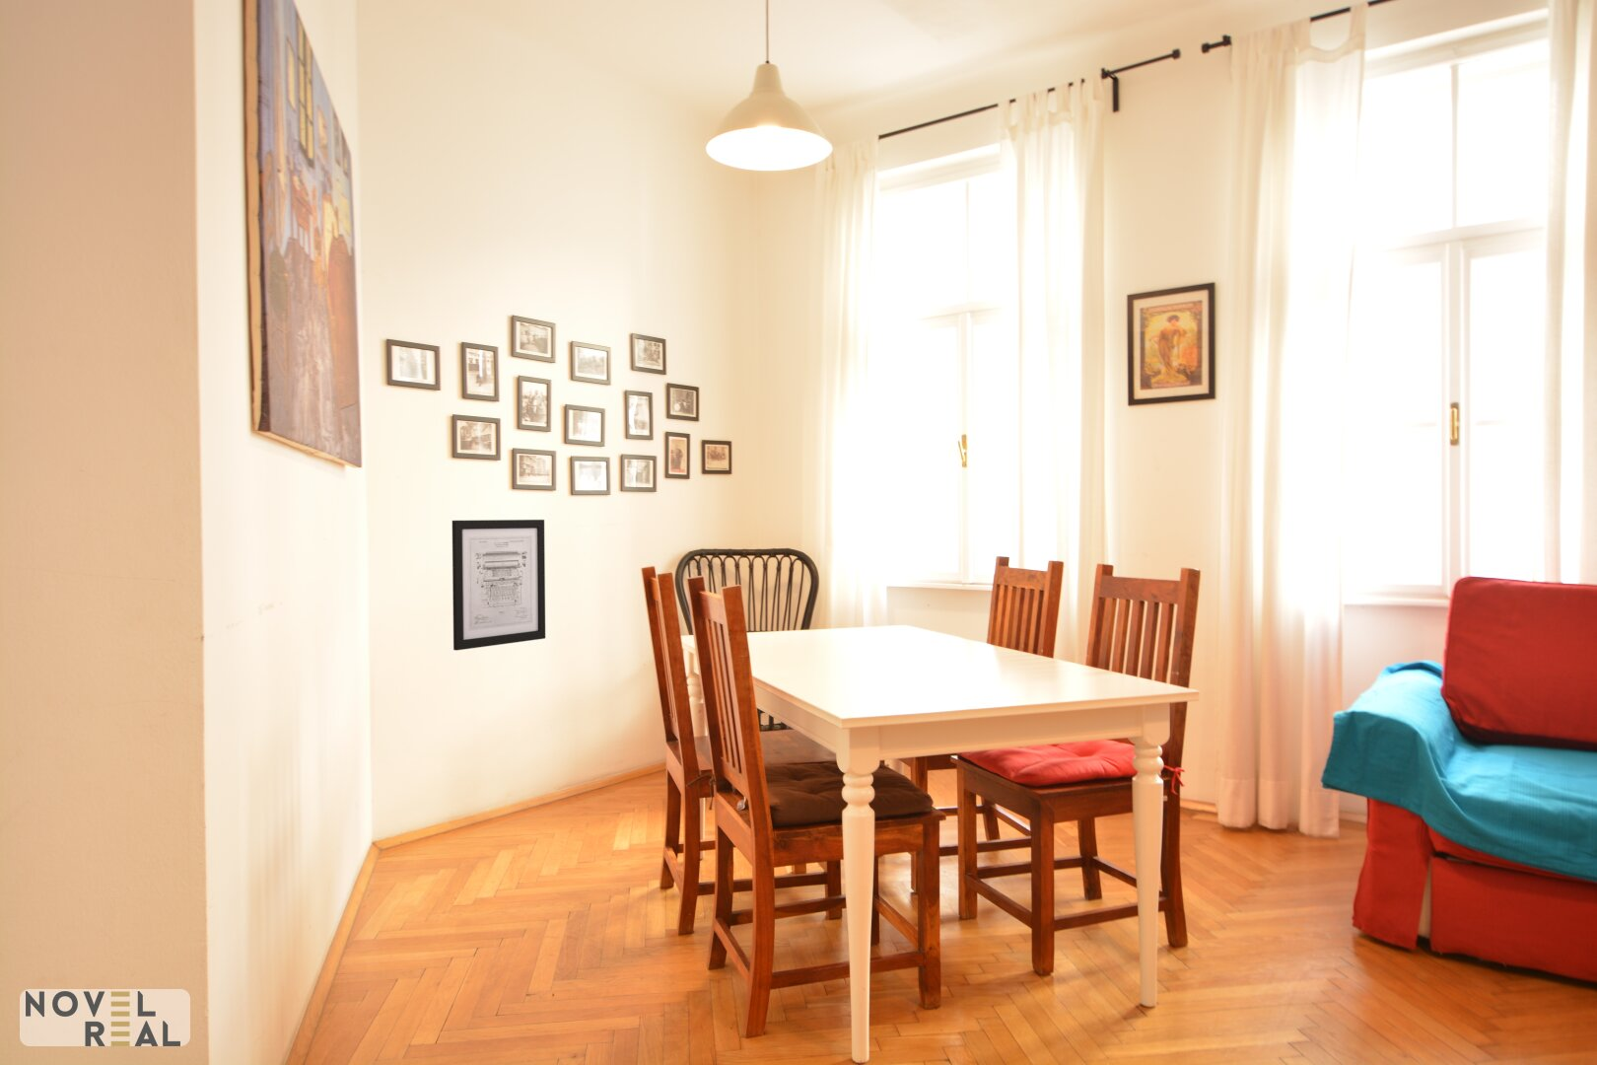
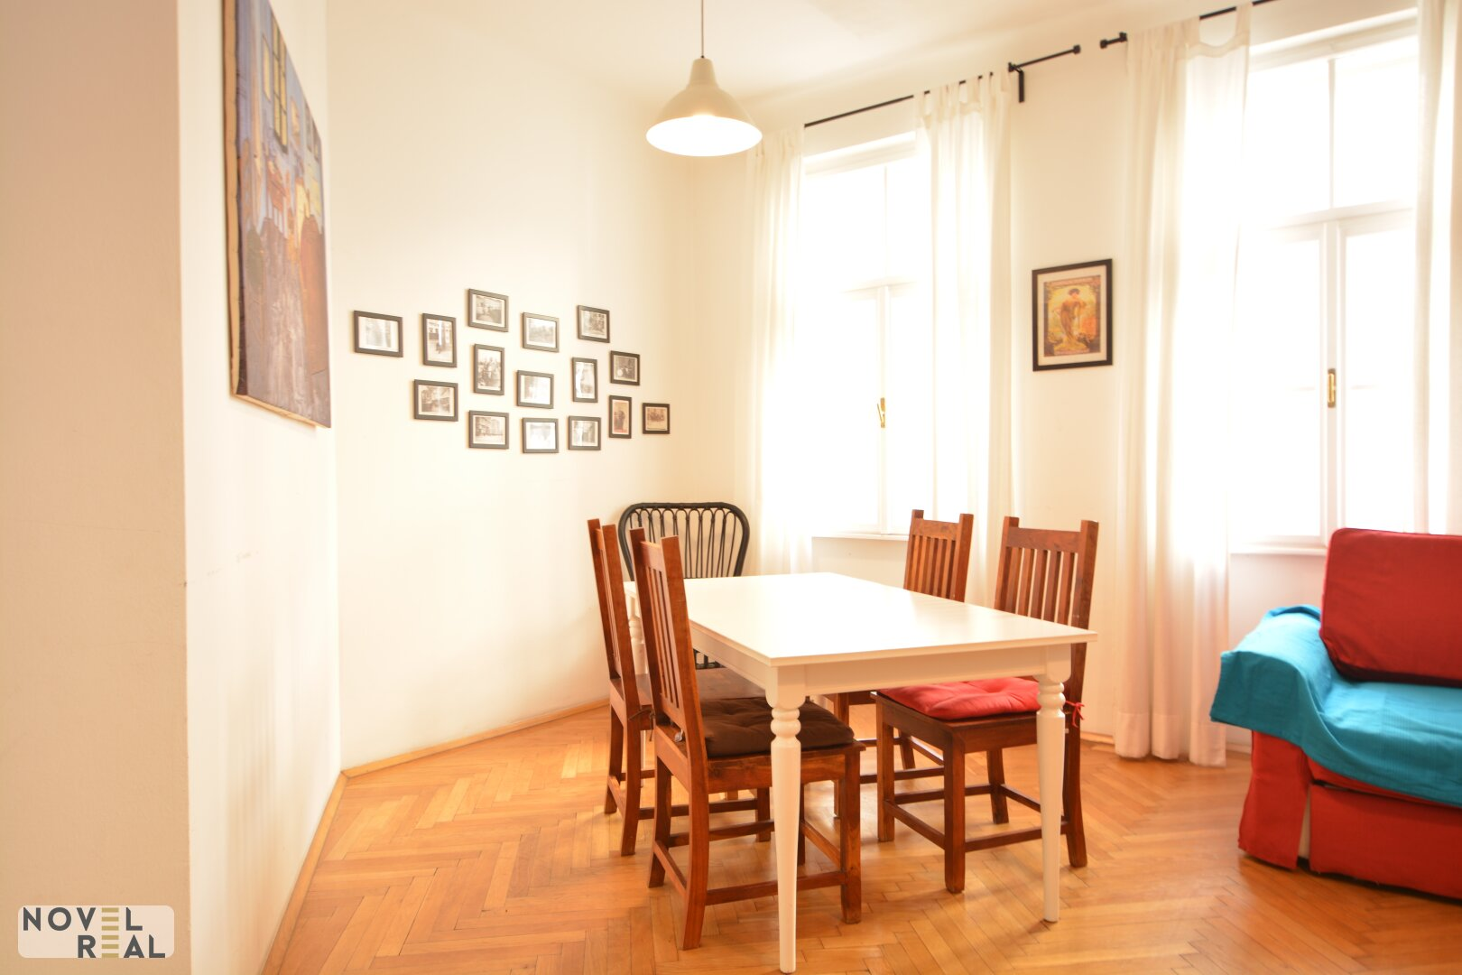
- wall art (500, 581)
